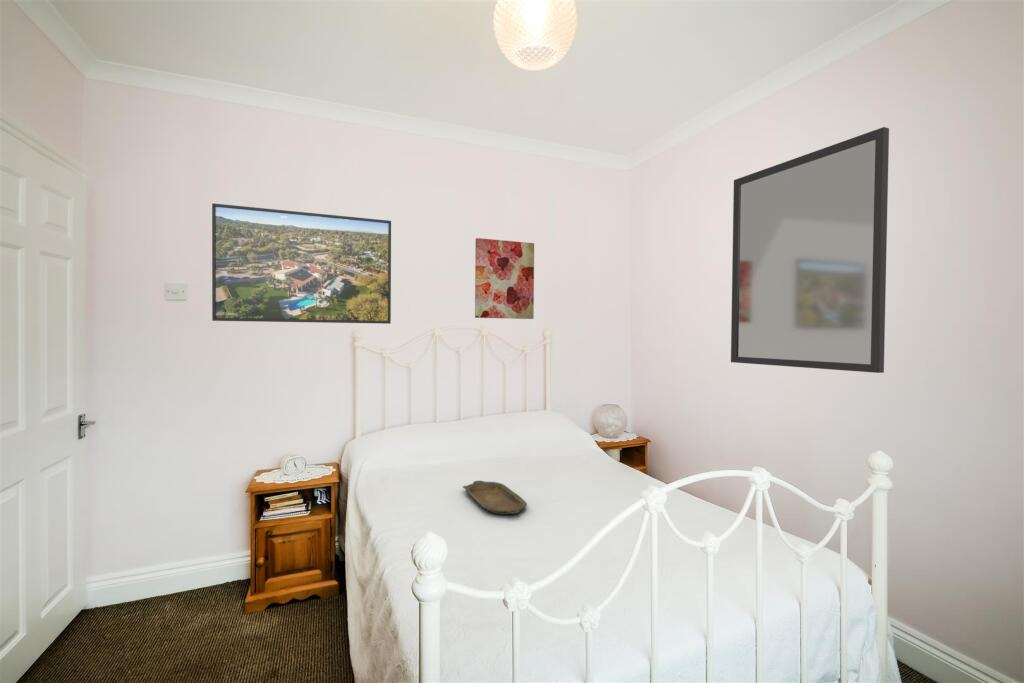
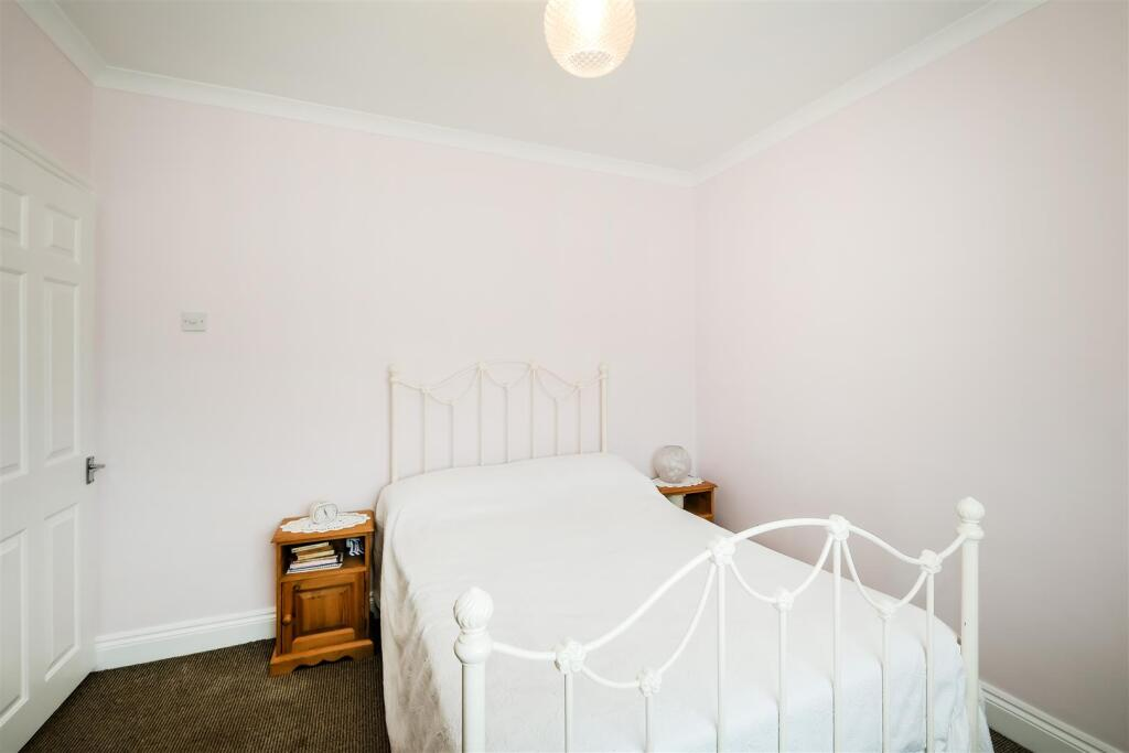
- serving tray (494, 498)
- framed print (307, 267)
- home mirror (798, 262)
- wall art (505, 279)
